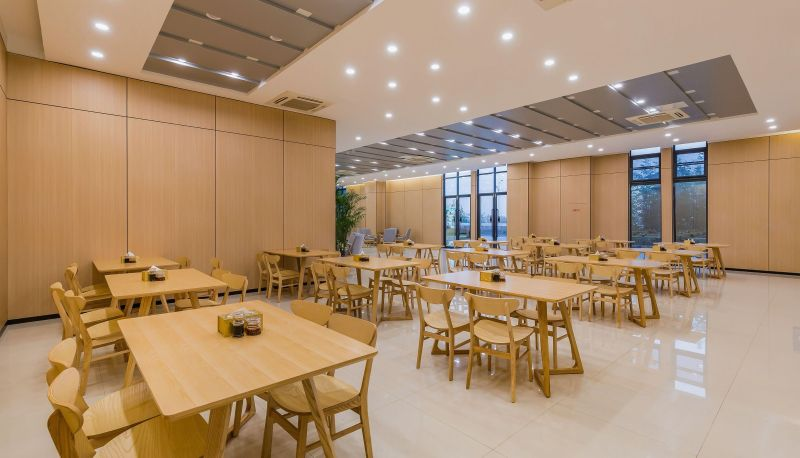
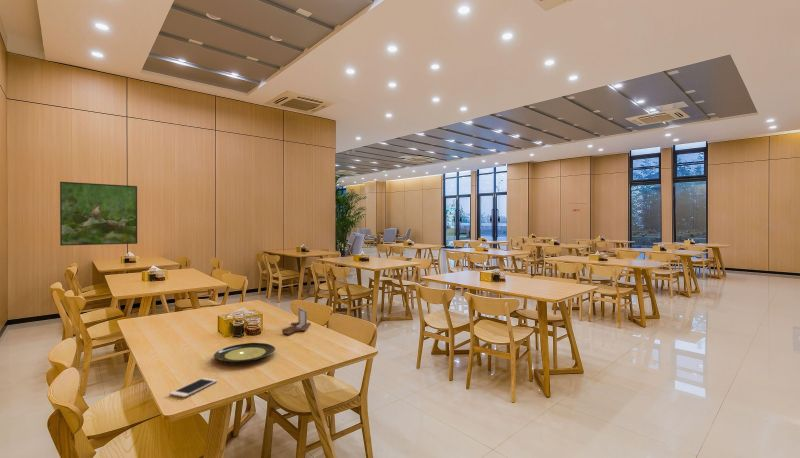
+ cell phone (194, 387)
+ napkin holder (298, 319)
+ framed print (100, 214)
+ plate (245, 353)
